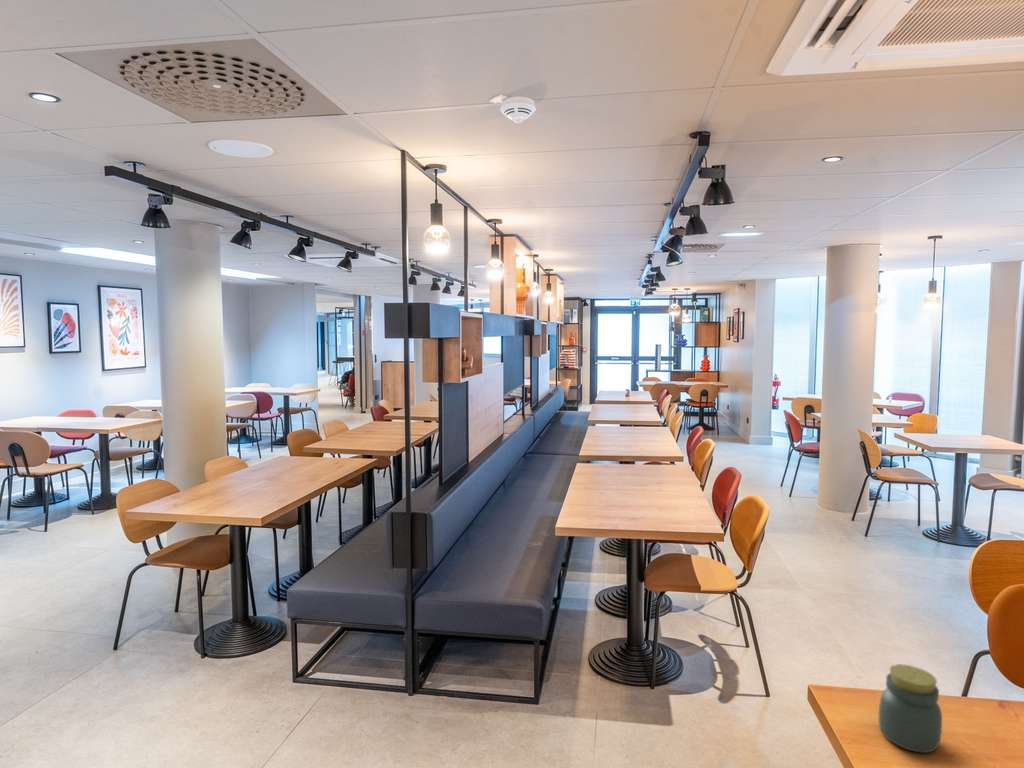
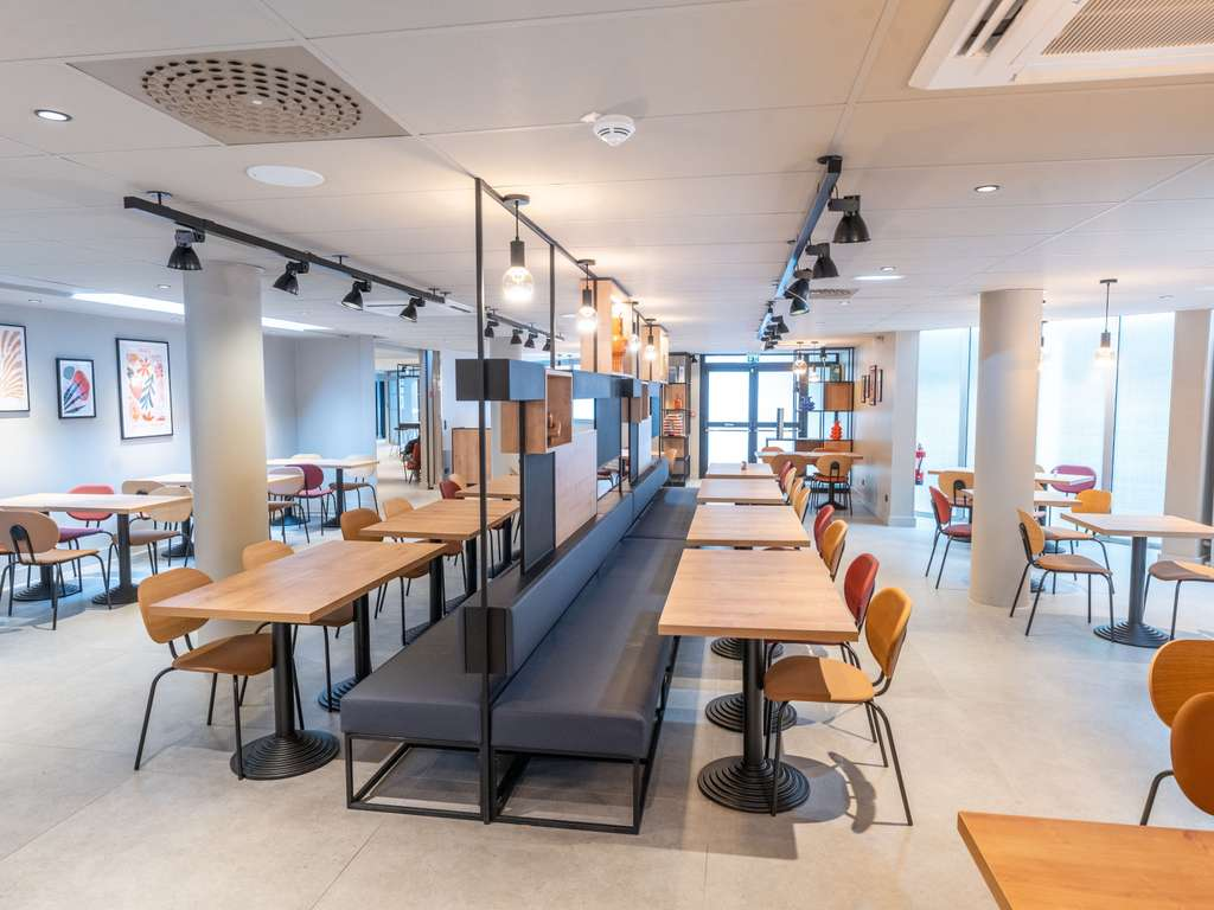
- jar (910, 706)
